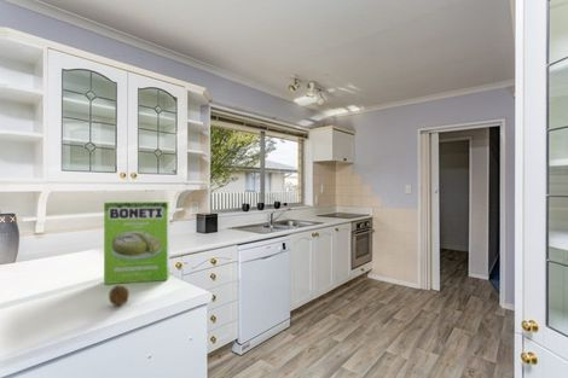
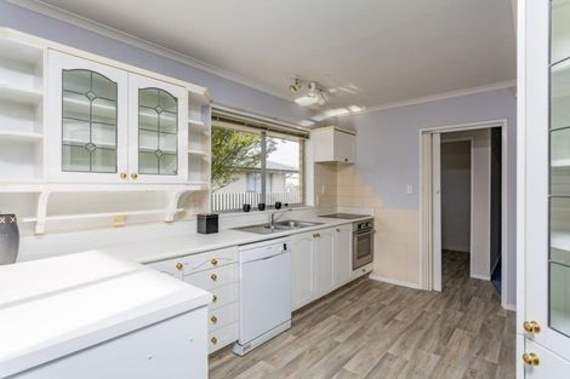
- fruit (118, 295)
- cake mix box (138, 240)
